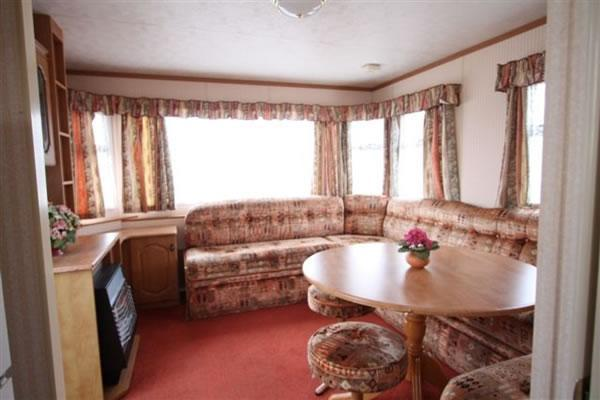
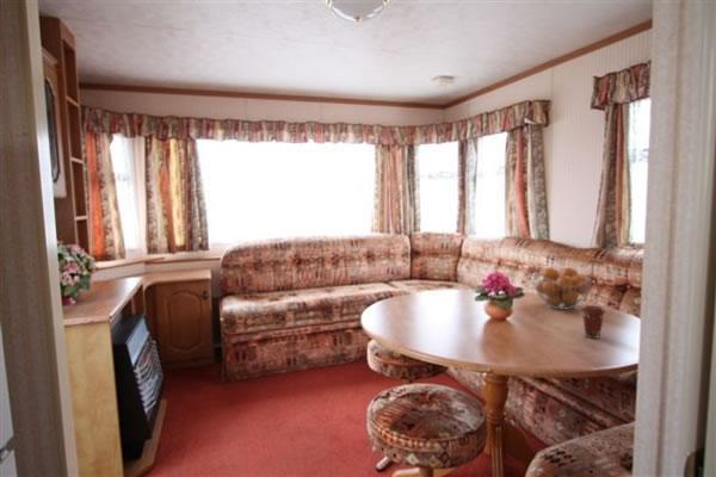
+ fruit basket (560, 286)
+ coffee cup (592, 321)
